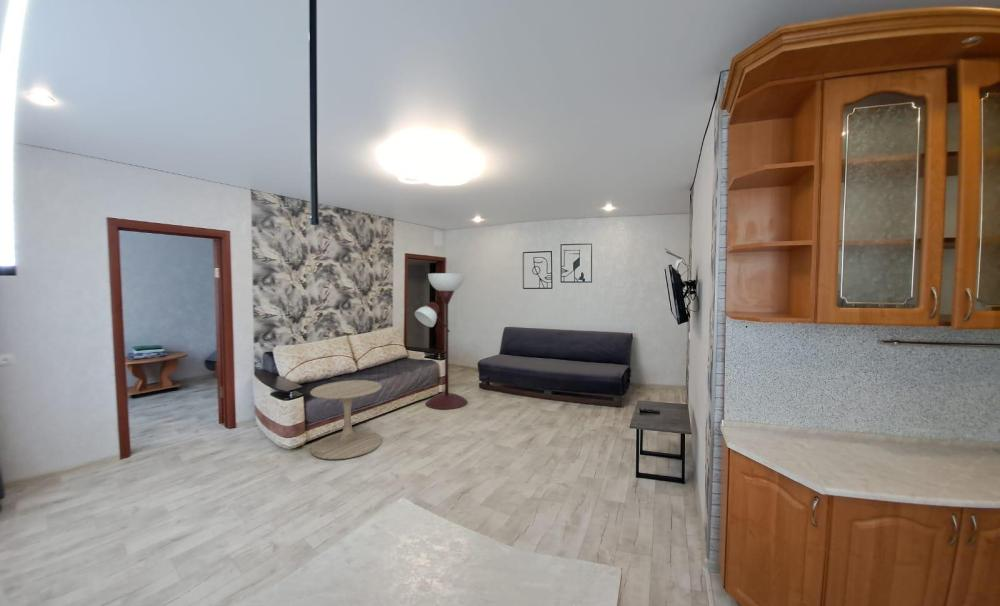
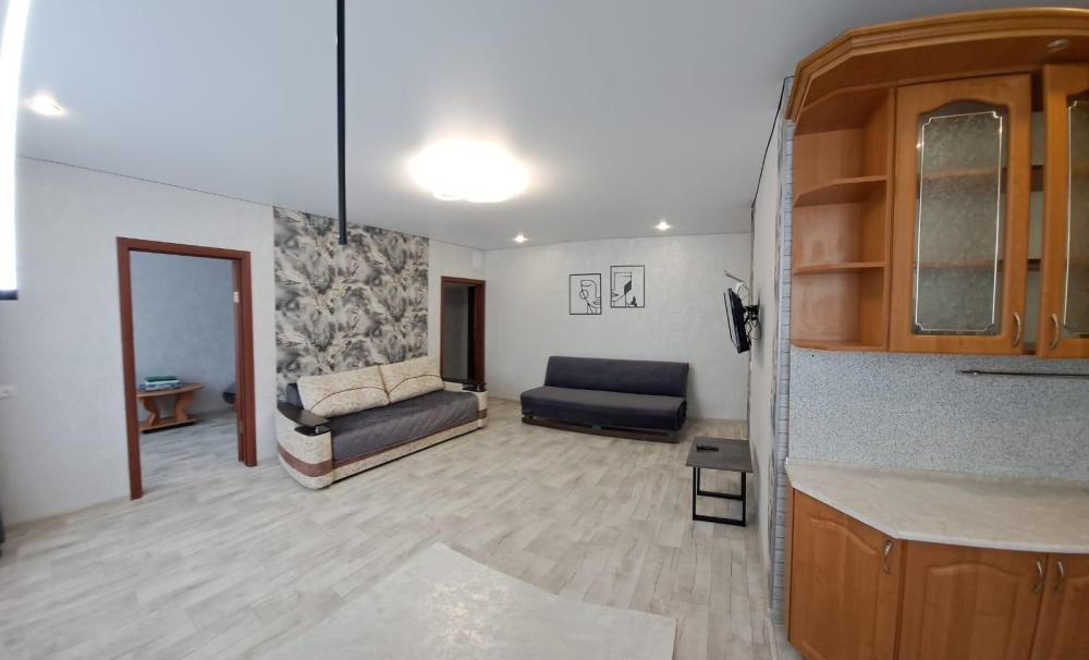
- floor lamp (445, 339)
- side table (347, 416)
